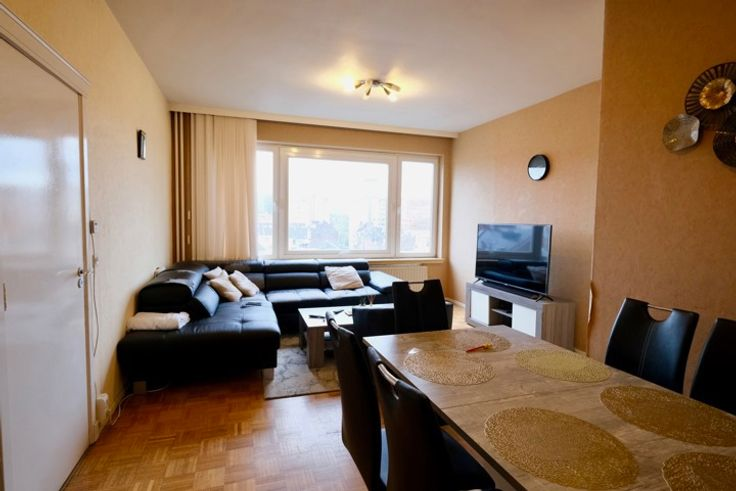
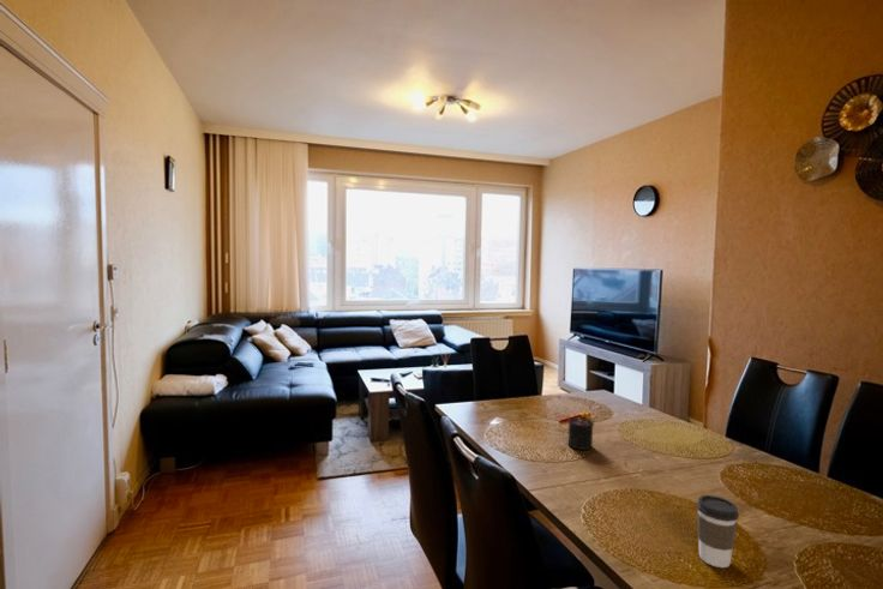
+ candle (581, 427)
+ coffee cup (715, 530)
